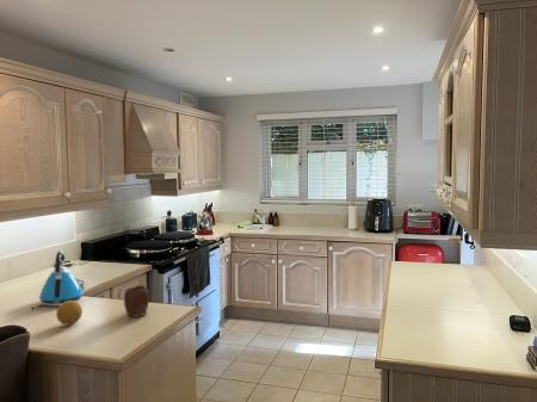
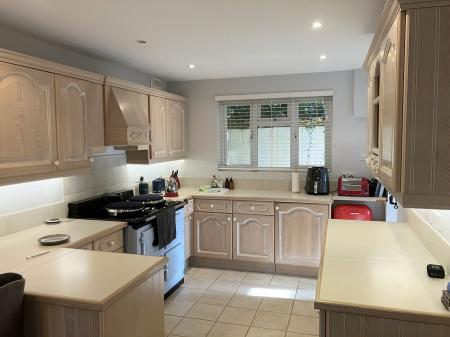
- kettle (60, 276)
- mug (136, 298)
- fruit (69, 313)
